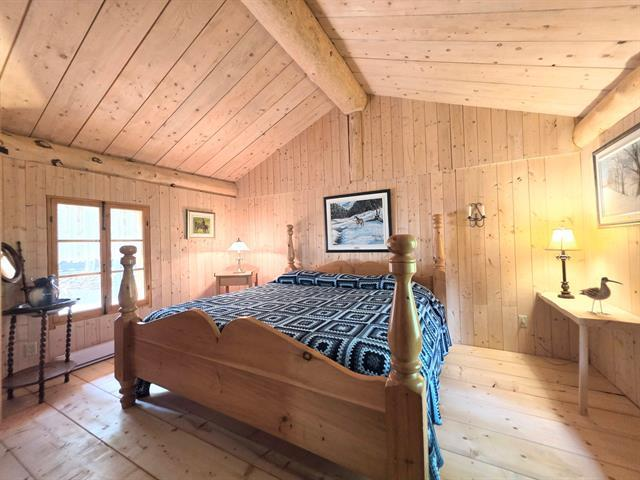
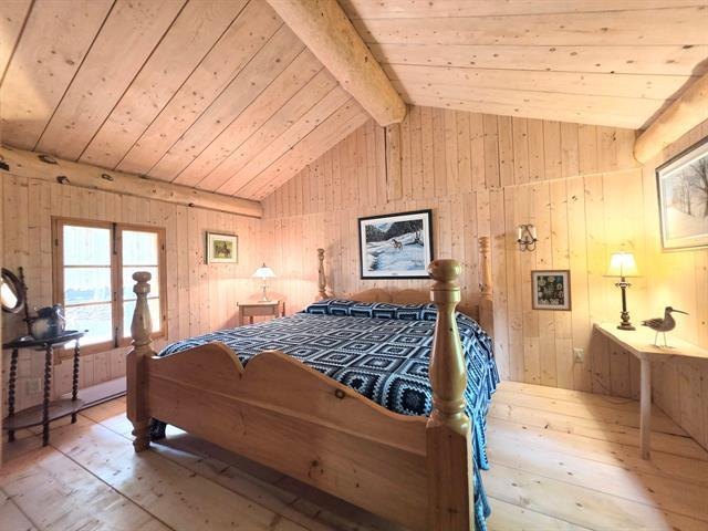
+ wall art (550, 290)
